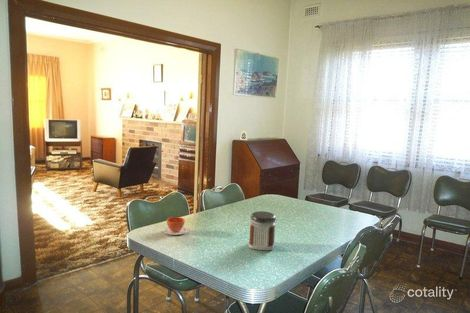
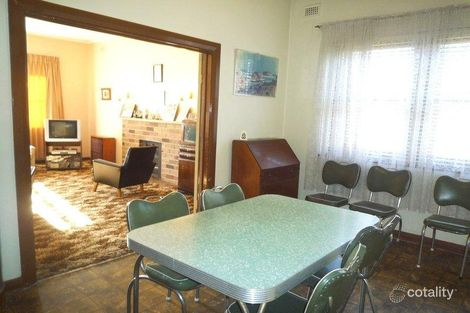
- jar (262, 230)
- teacup (175, 225)
